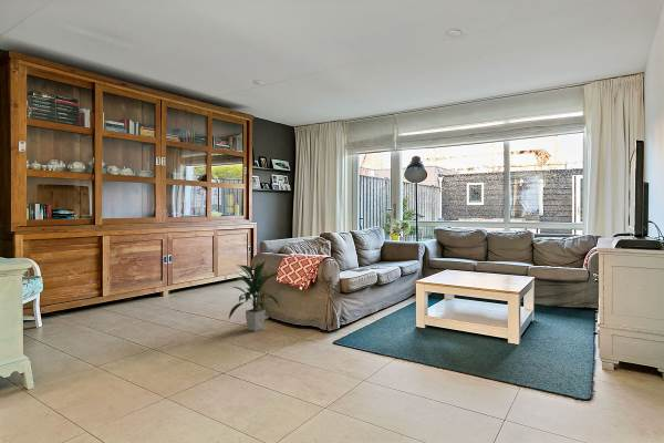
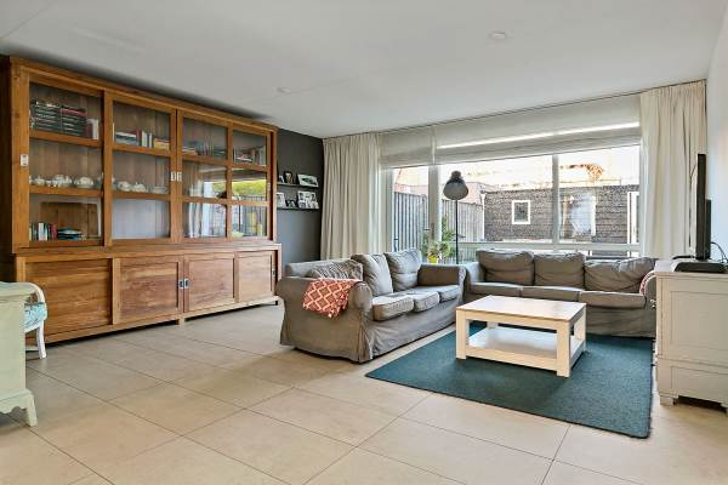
- indoor plant (252, 293)
